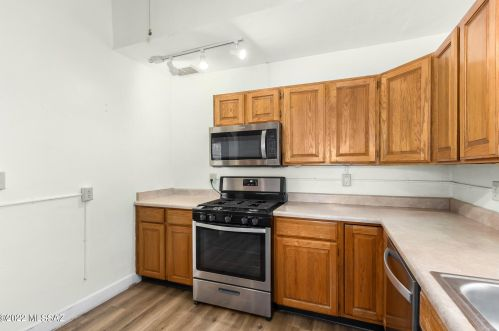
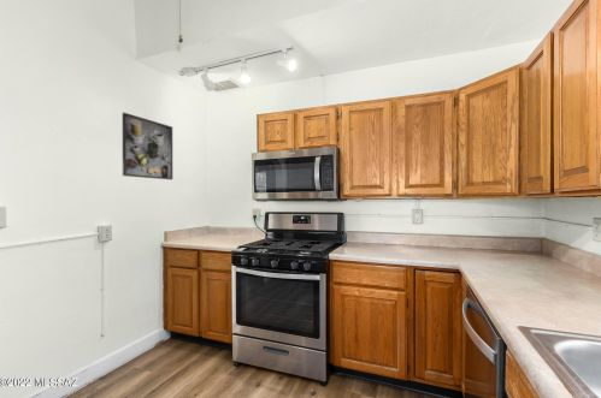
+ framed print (149, 149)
